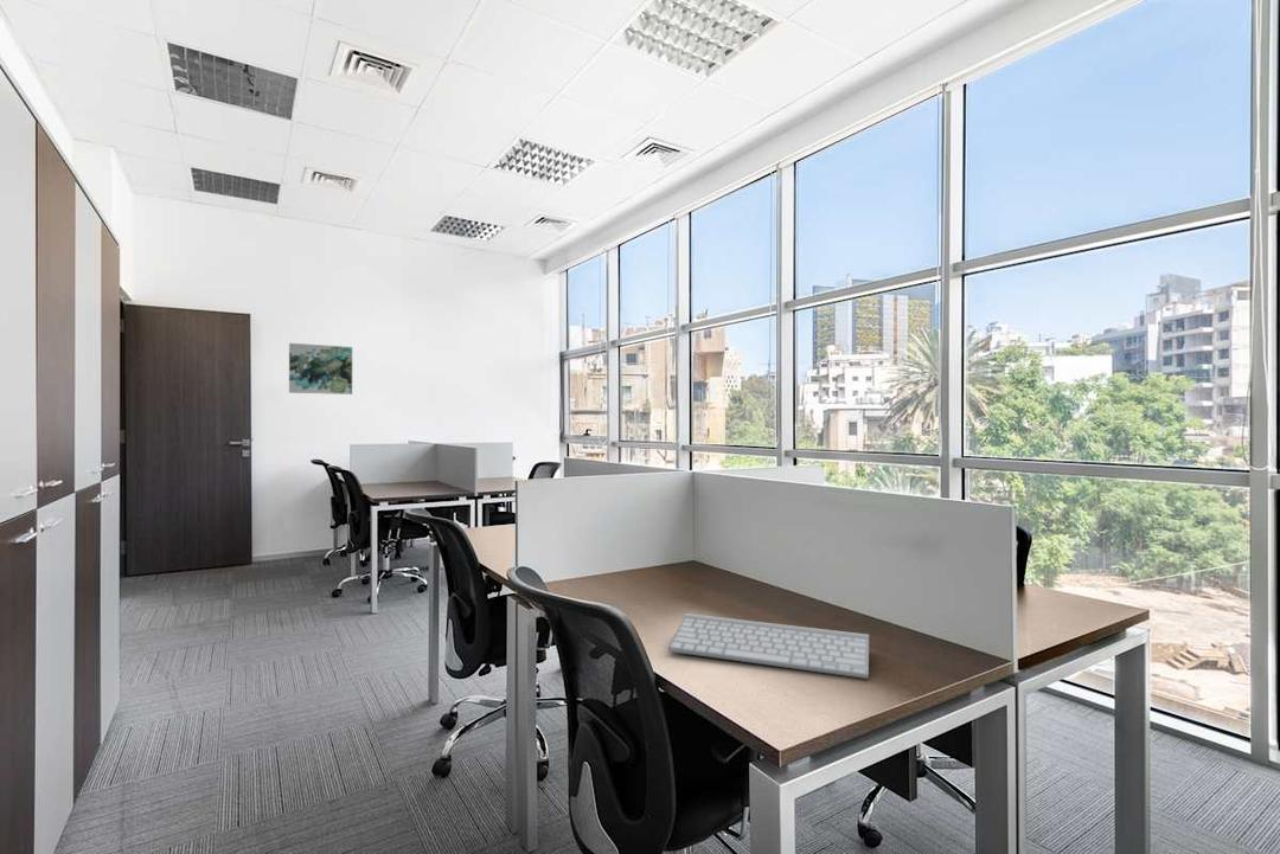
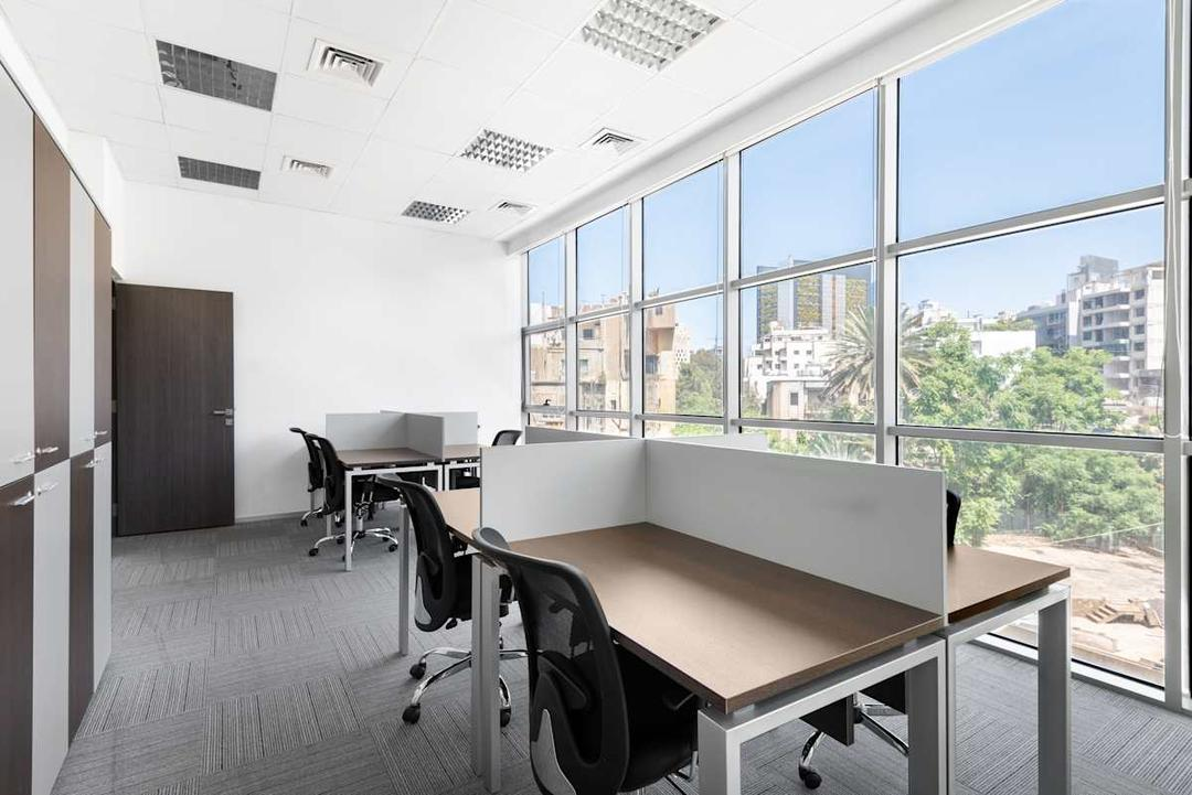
- wall art (321, 368)
- keyboard (768, 641)
